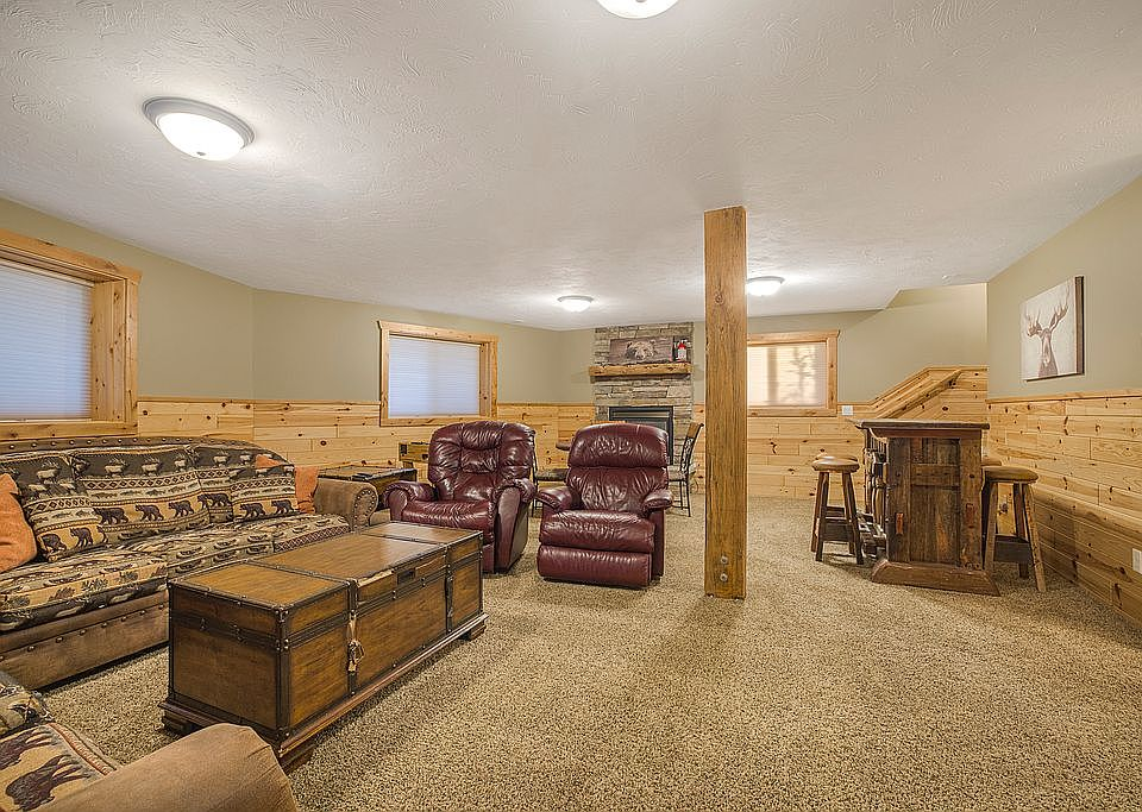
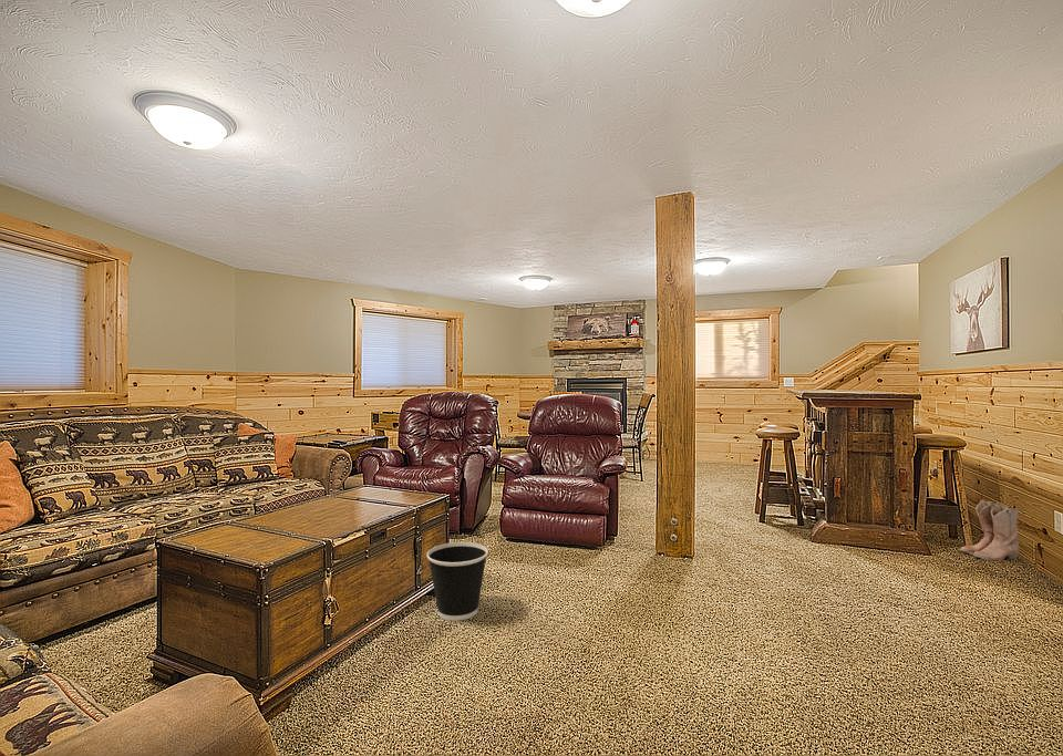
+ wastebasket (457, 581)
+ boots (989, 528)
